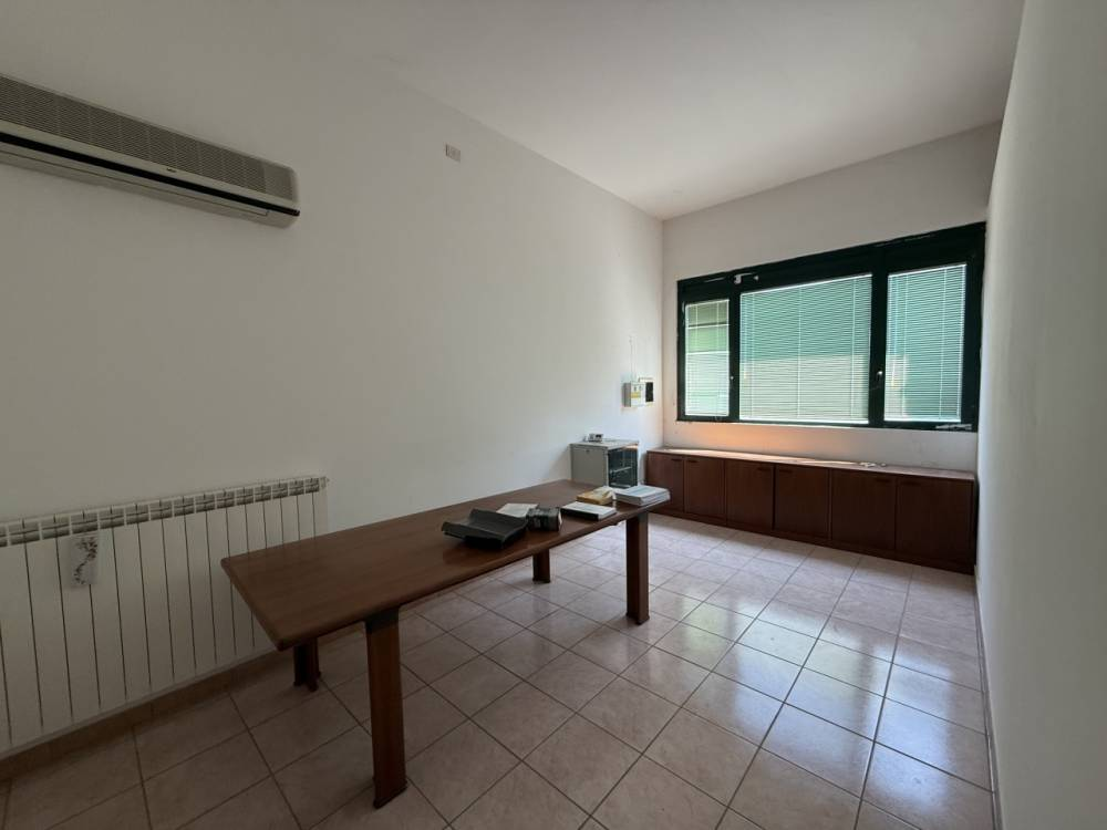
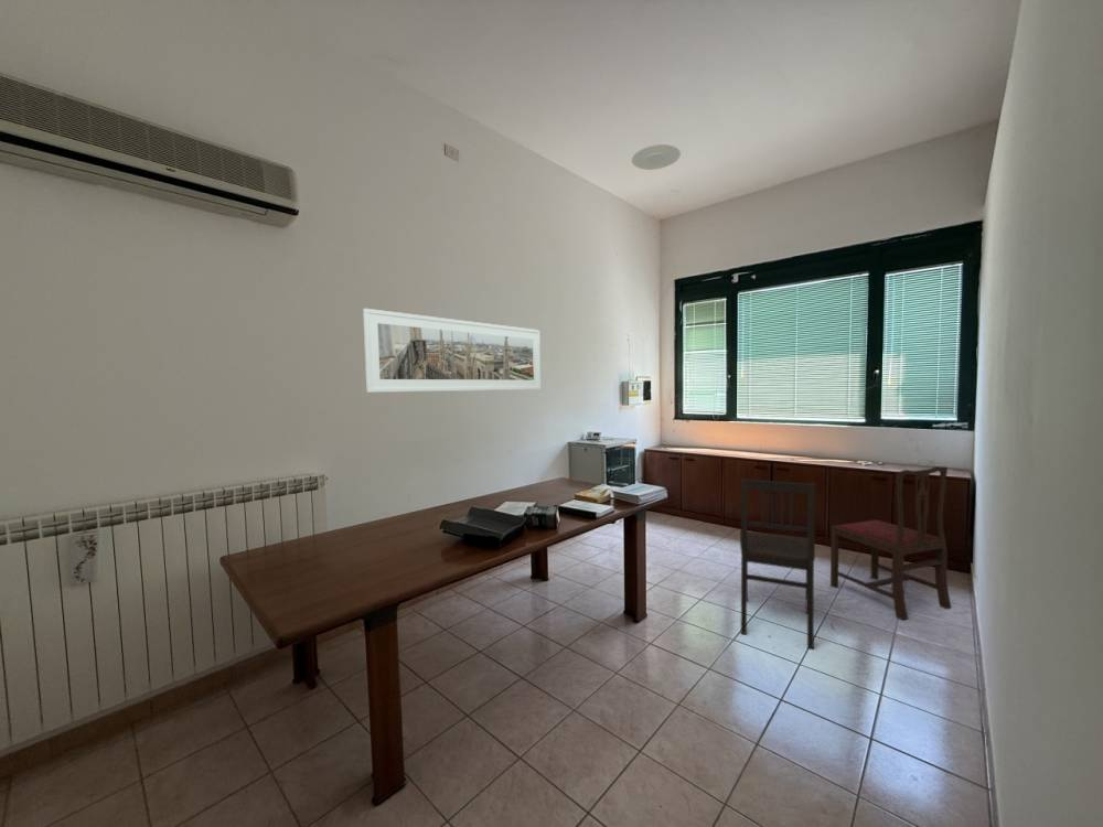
+ dining chair (888, 530)
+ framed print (467, 355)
+ plate (655, 155)
+ dining chair (775, 548)
